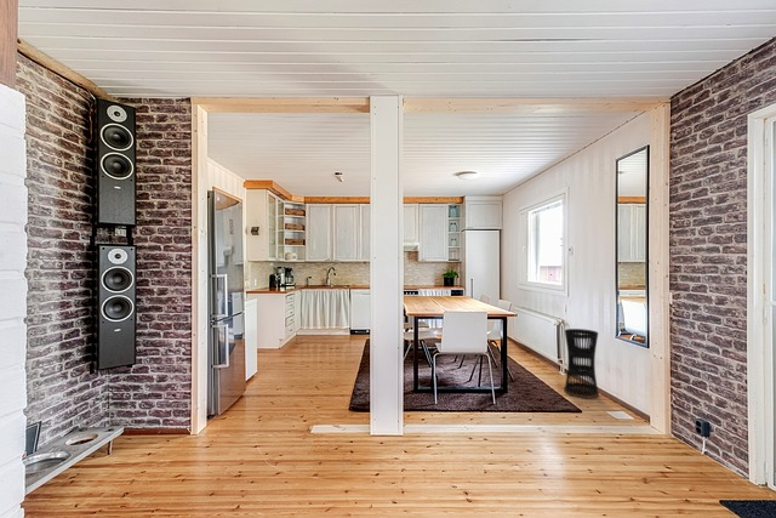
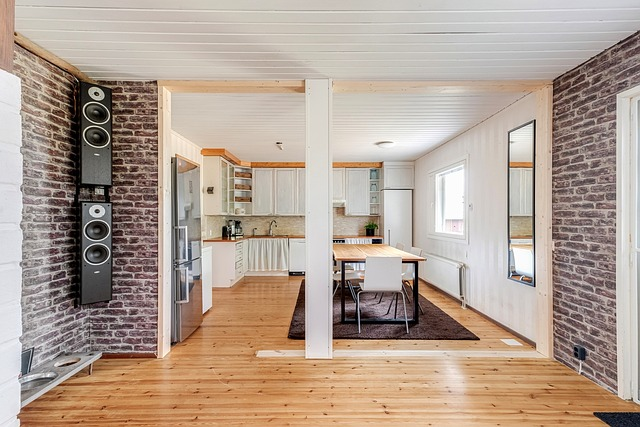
- umbrella stand (580, 362)
